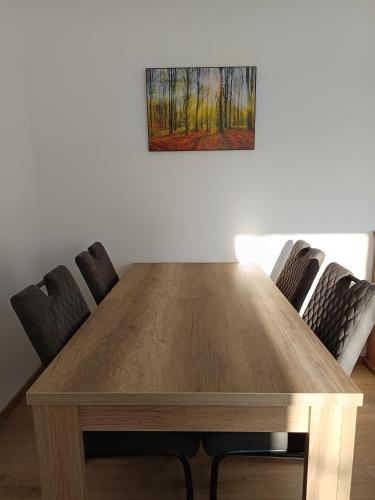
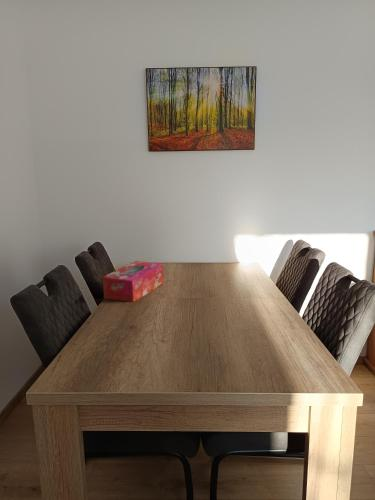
+ tissue box (135, 280)
